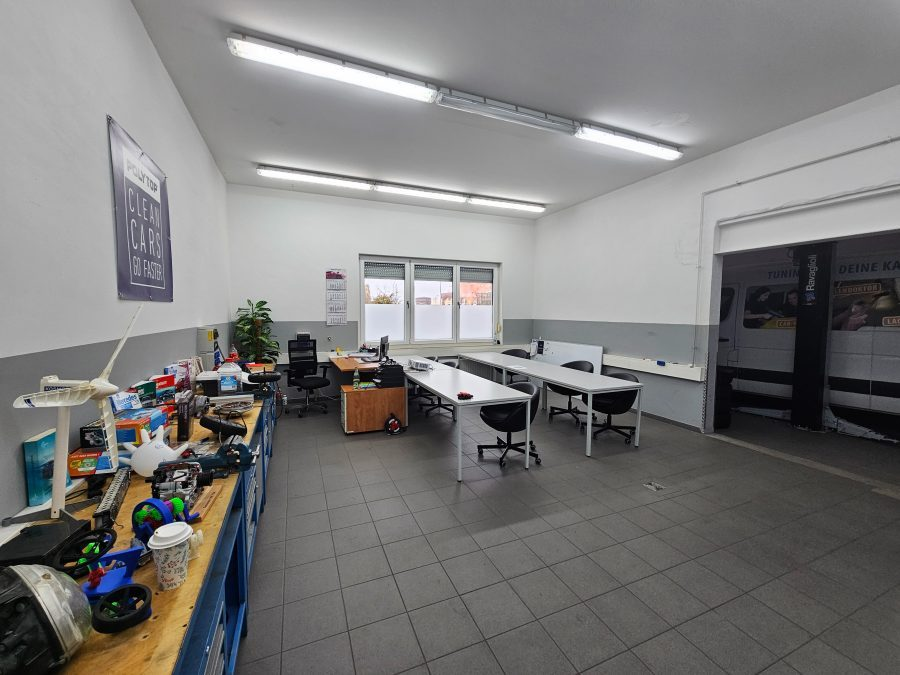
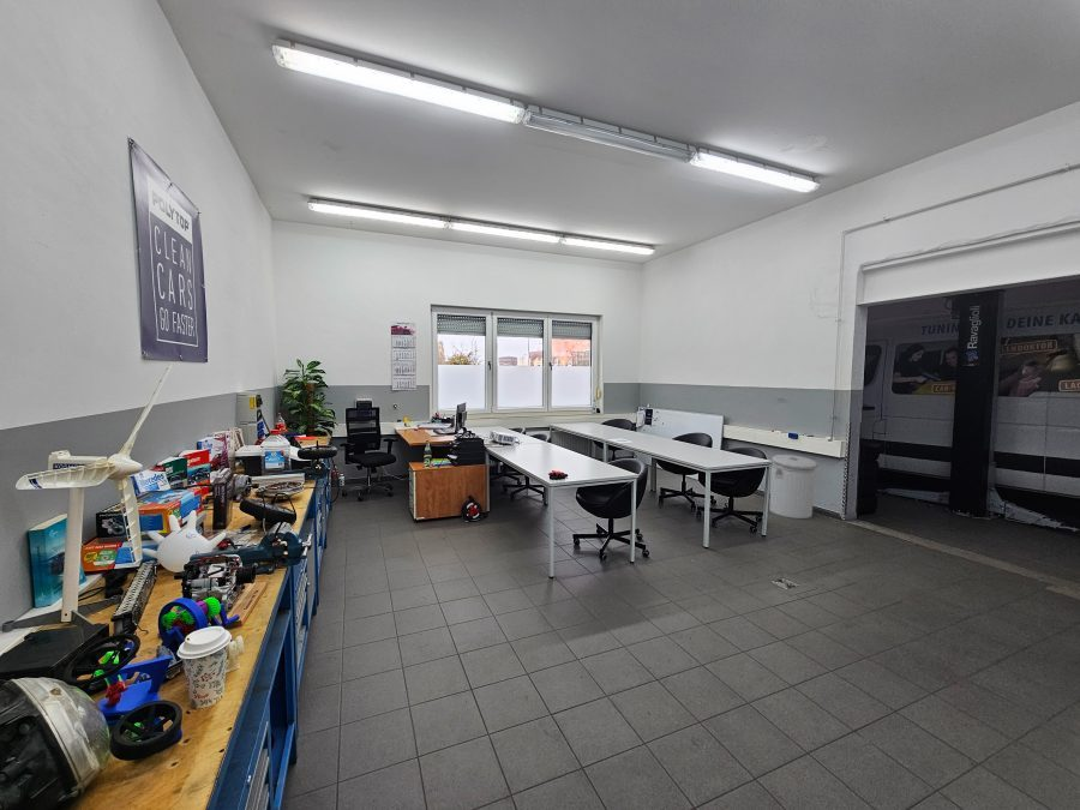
+ can (792, 485)
